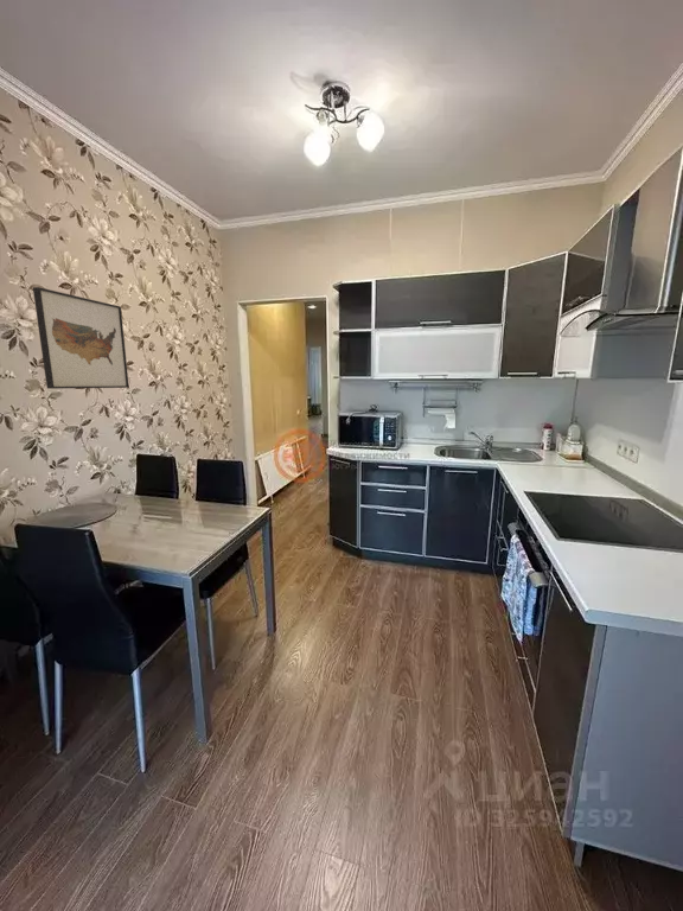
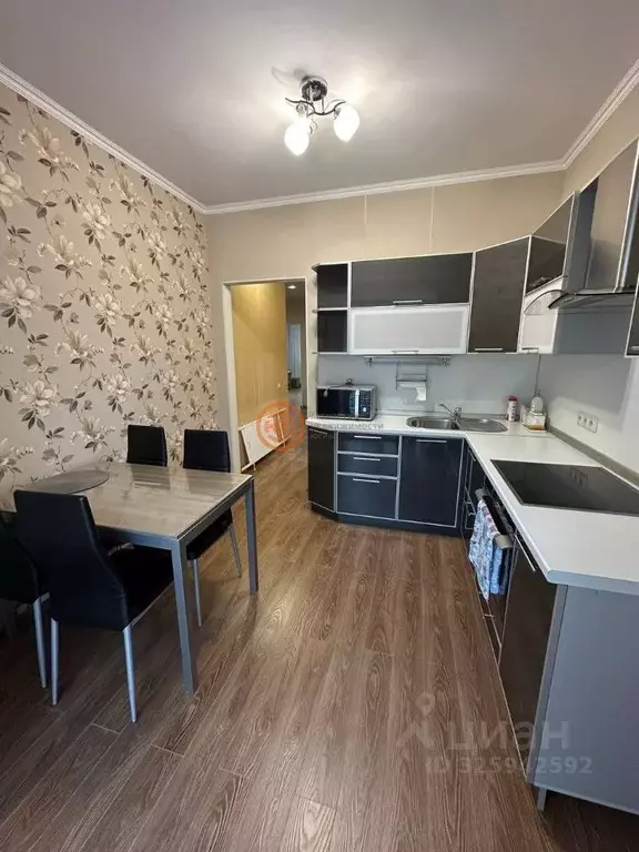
- wall art (87, 344)
